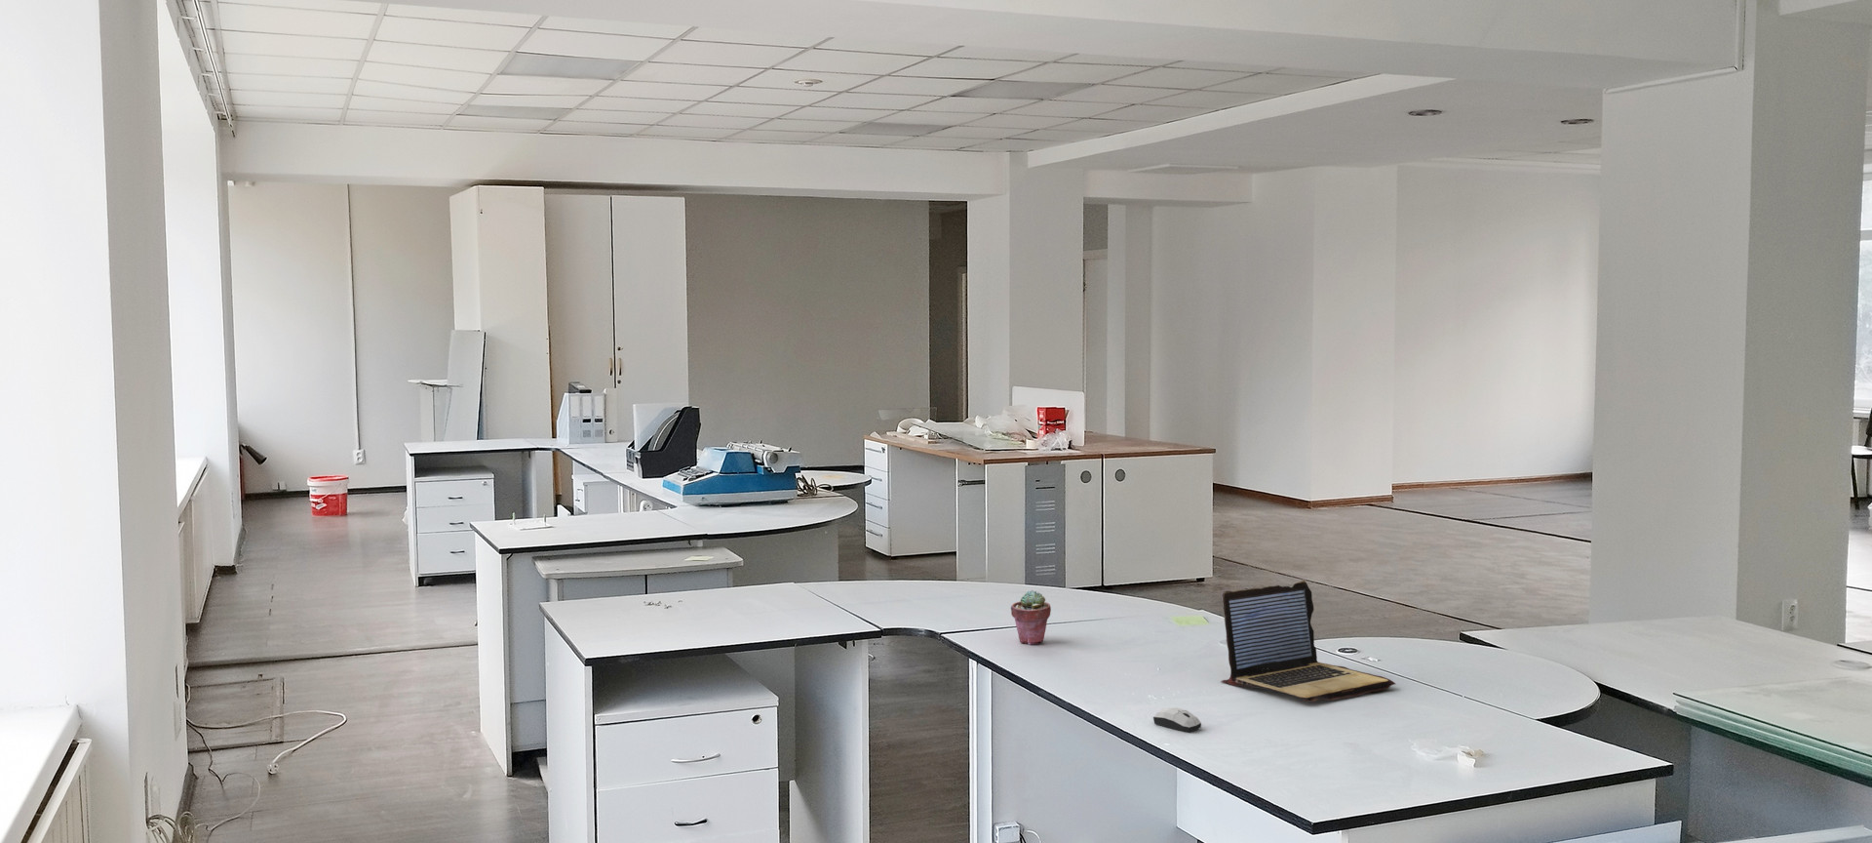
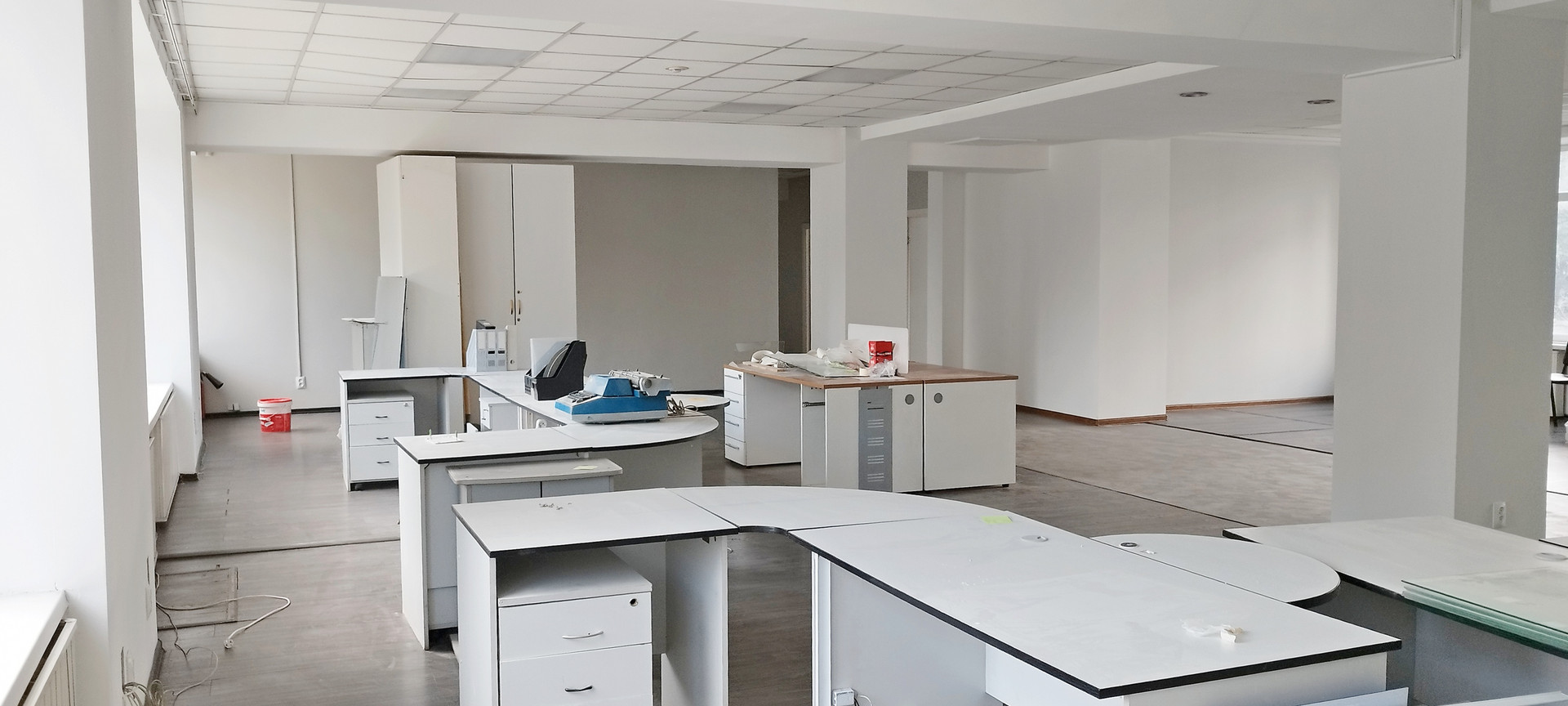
- computer mouse (1177, 718)
- potted succulent (1030, 615)
- laptop (1308, 639)
